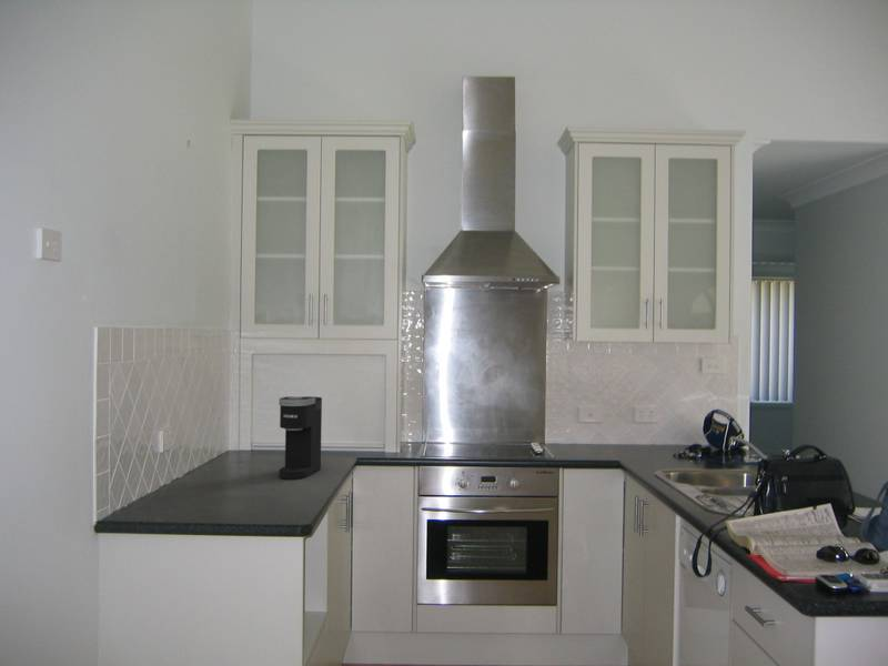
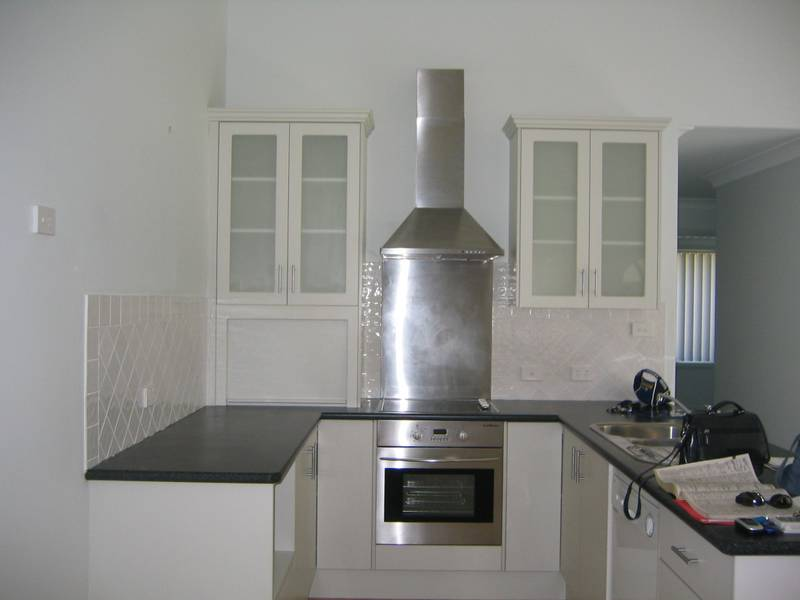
- coffee maker (301, 434)
